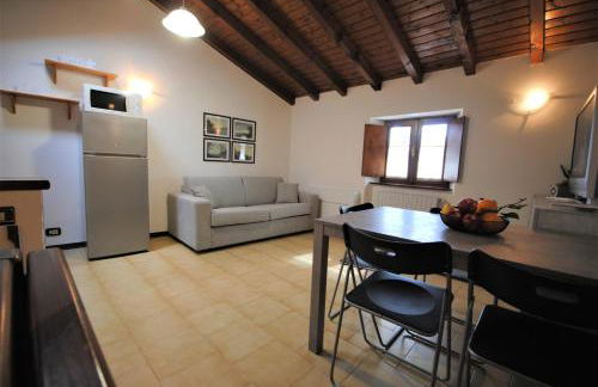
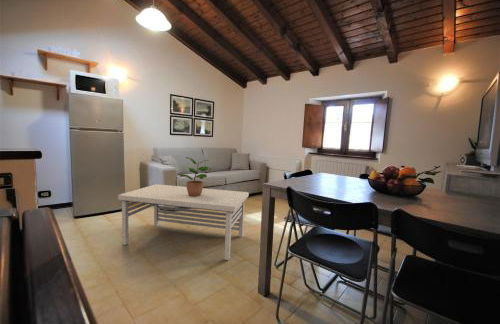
+ coffee table (188, 217)
+ potted plant (196, 176)
